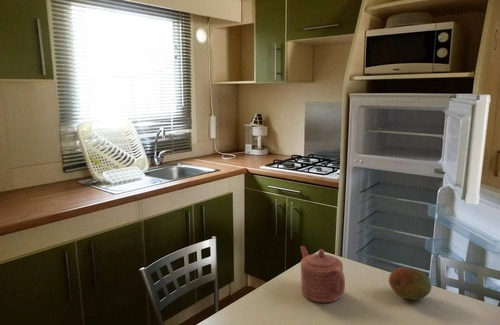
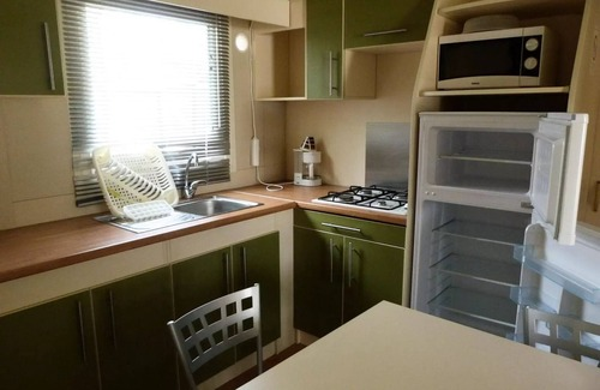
- fruit (410, 282)
- teapot (321, 271)
